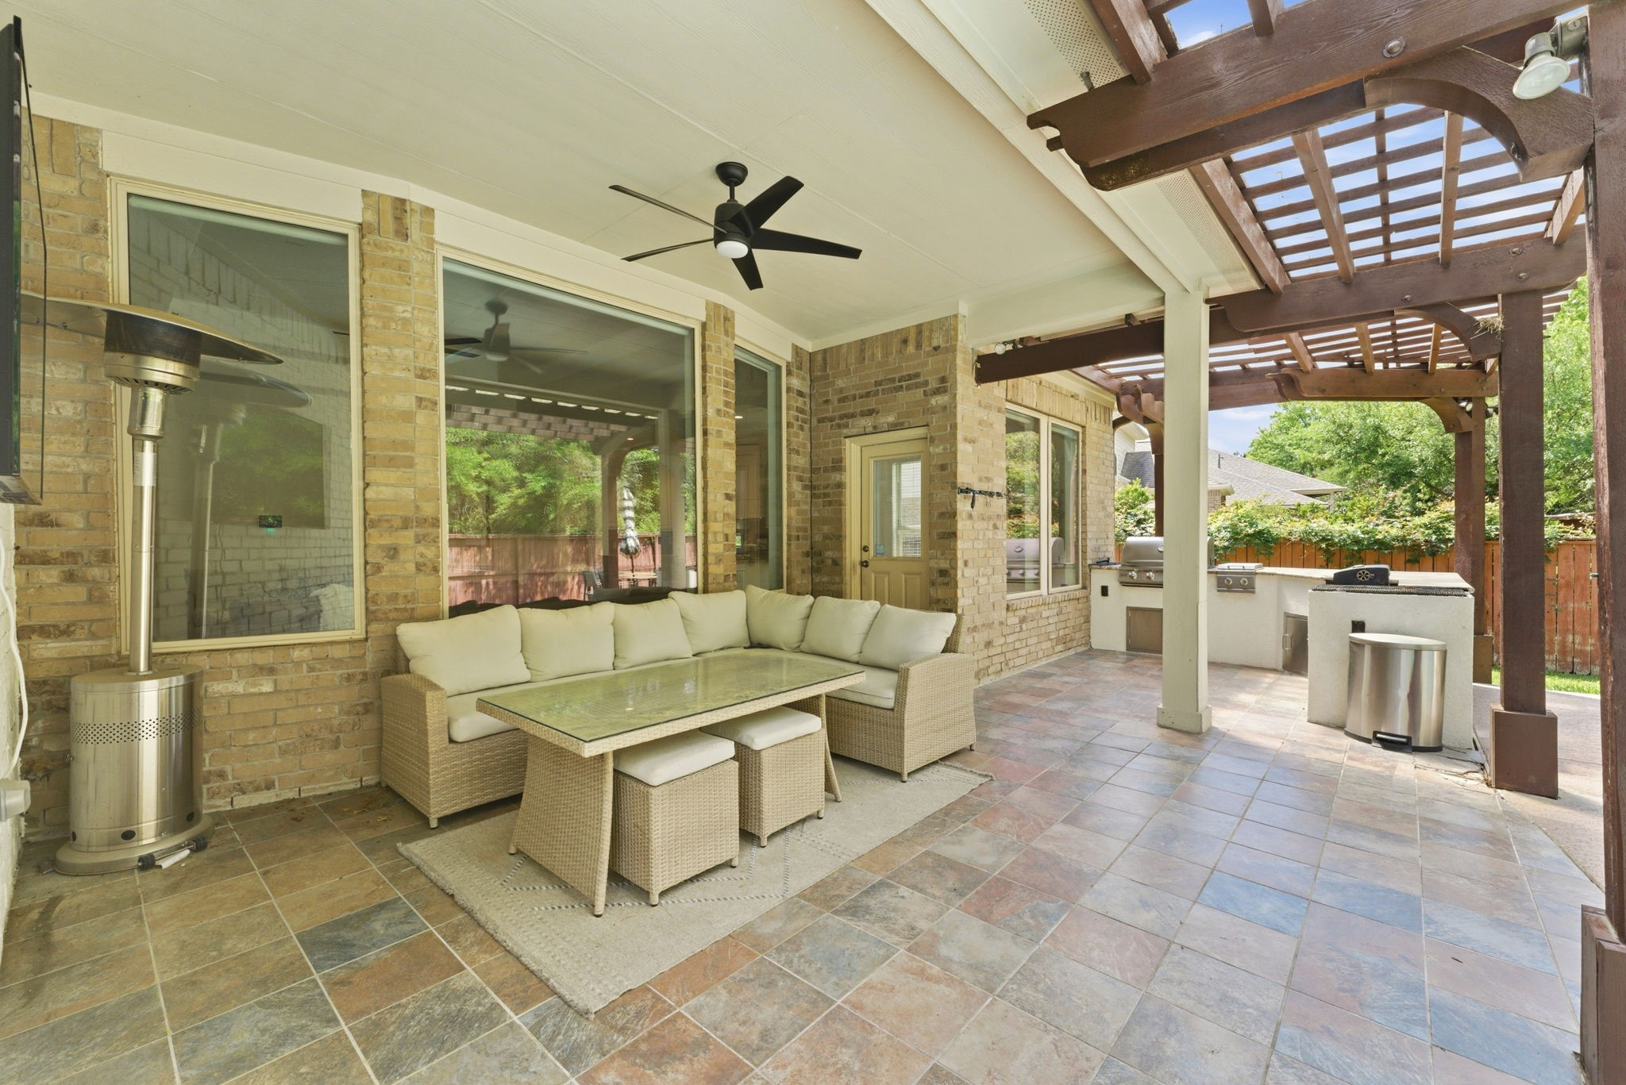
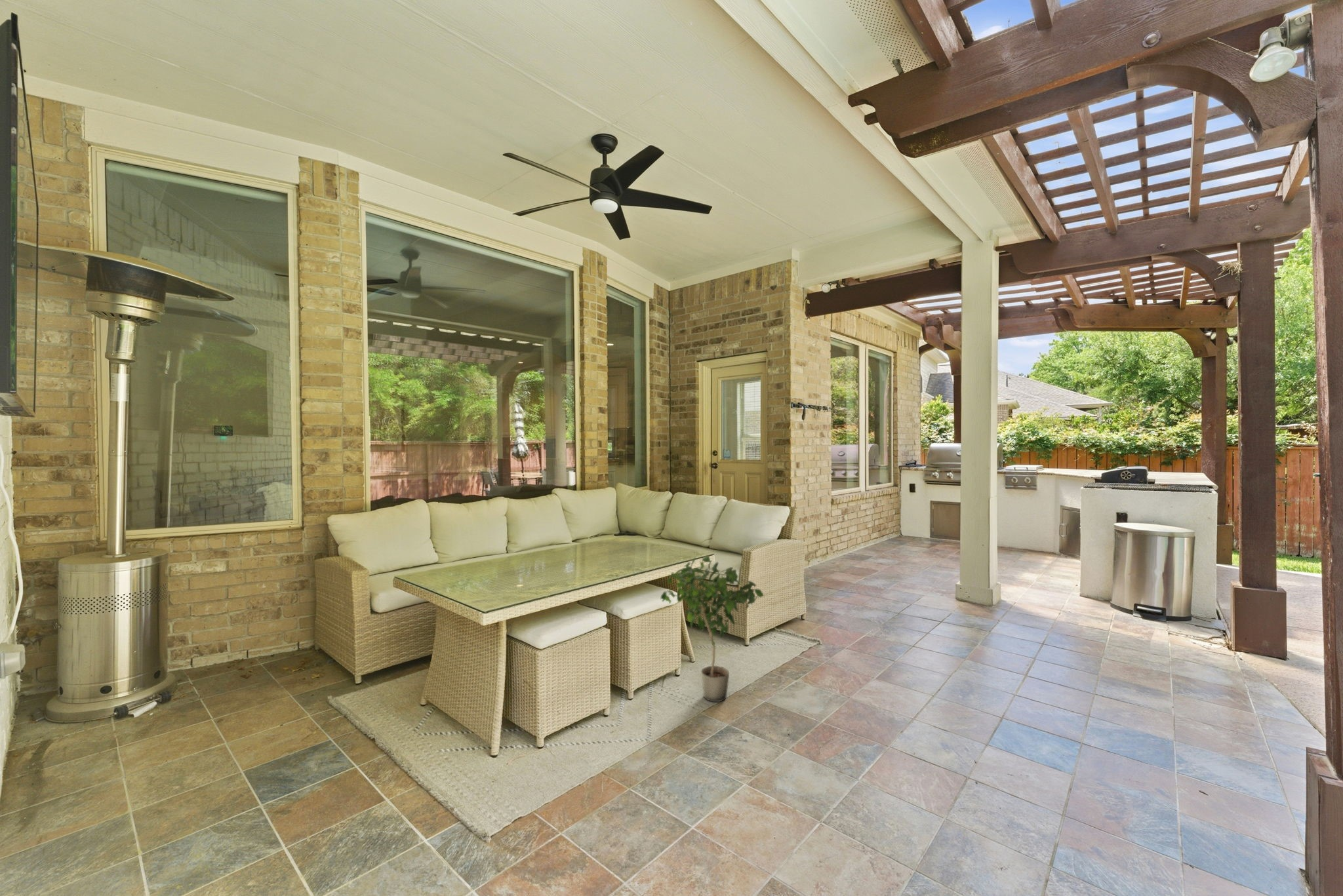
+ potted plant (710, 631)
